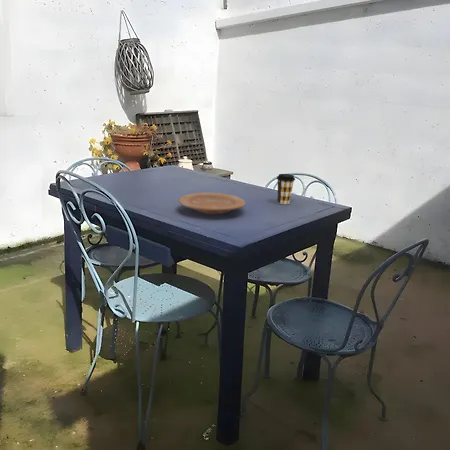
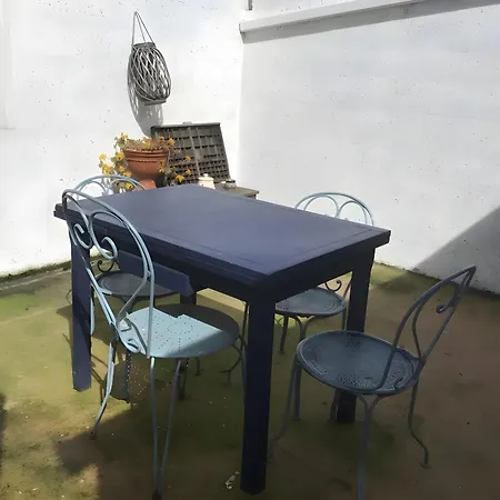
- plate (211, 205)
- coffee cup (284, 189)
